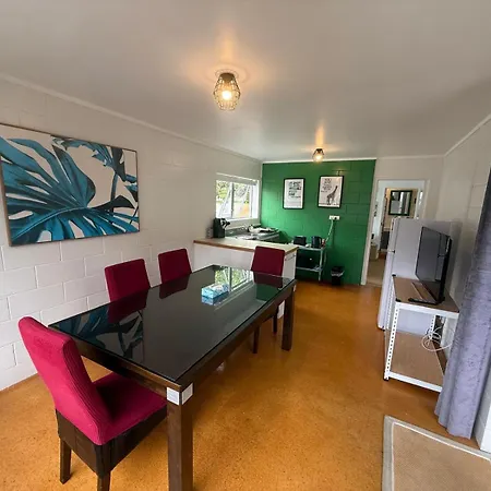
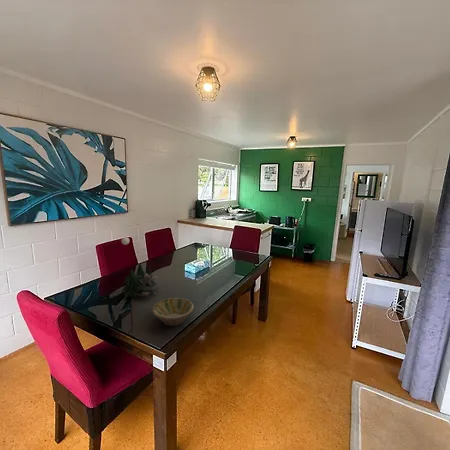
+ bowl (173, 313)
+ plant (138, 266)
